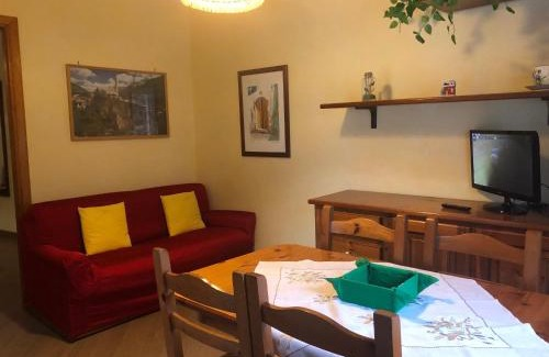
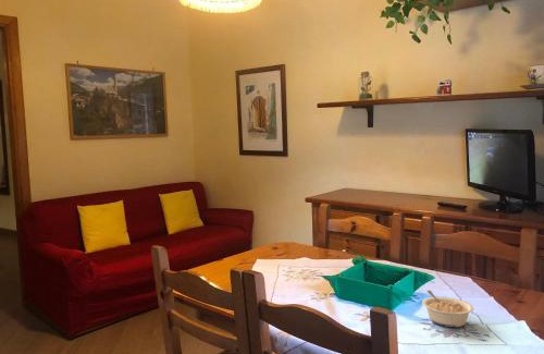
+ legume (445, 310)
